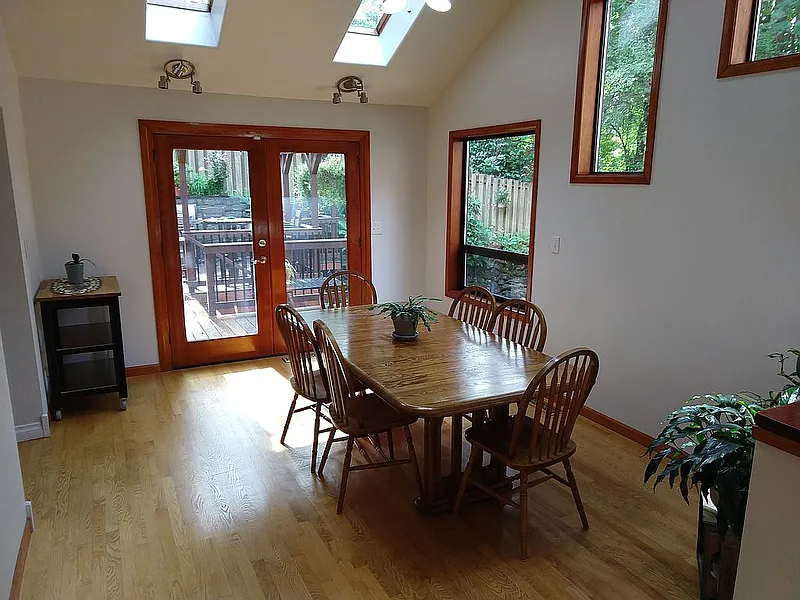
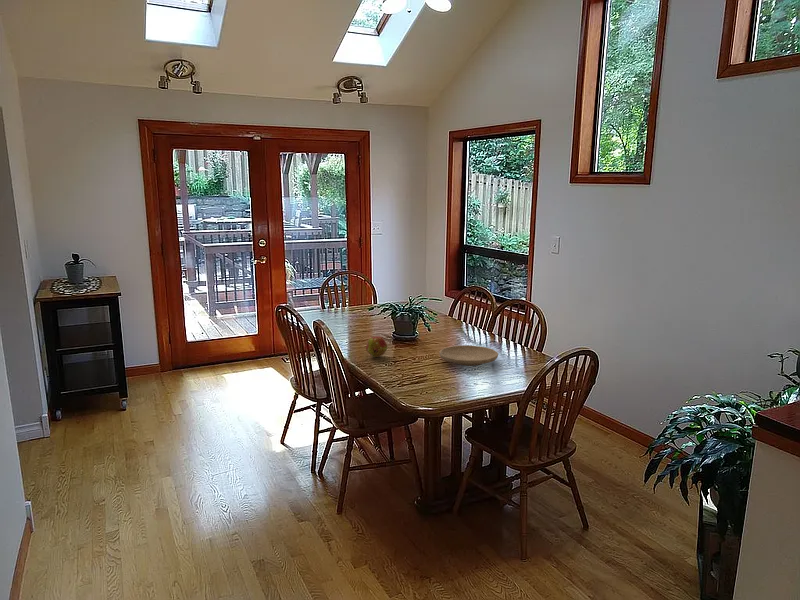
+ fruit (376, 347)
+ plate (468, 357)
